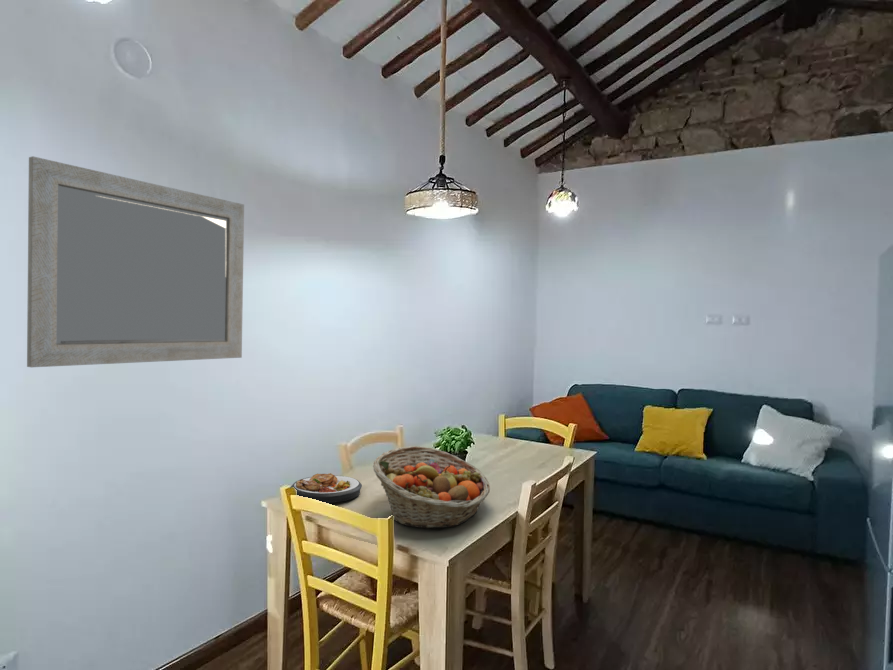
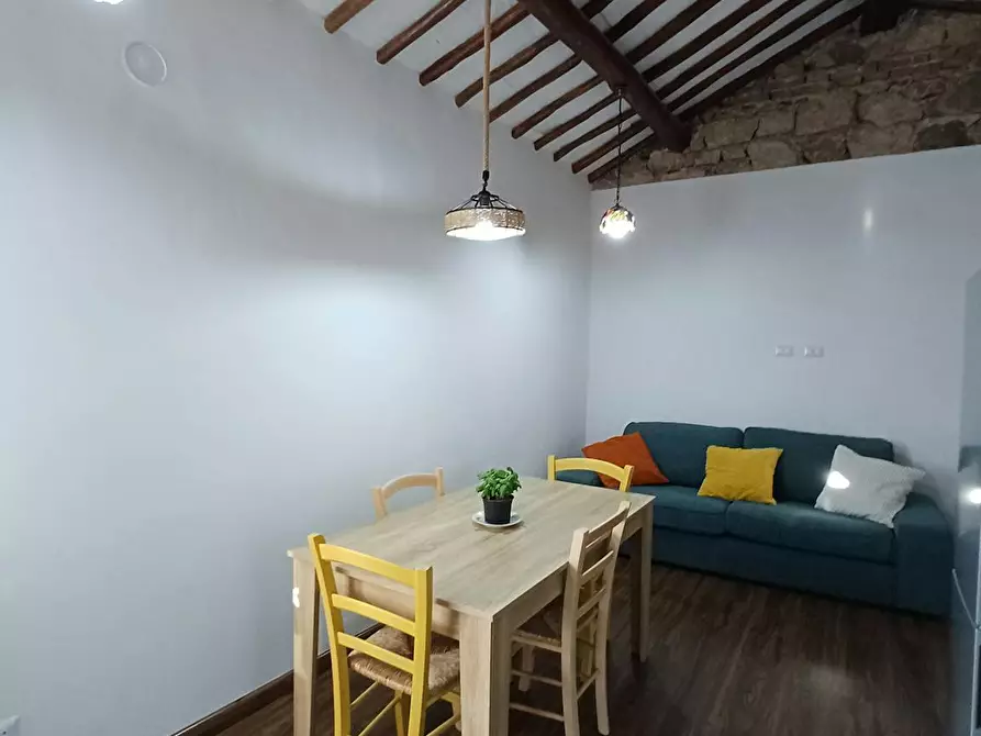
- fruit basket (432, 484)
- home mirror (152, 273)
- plate (326, 485)
